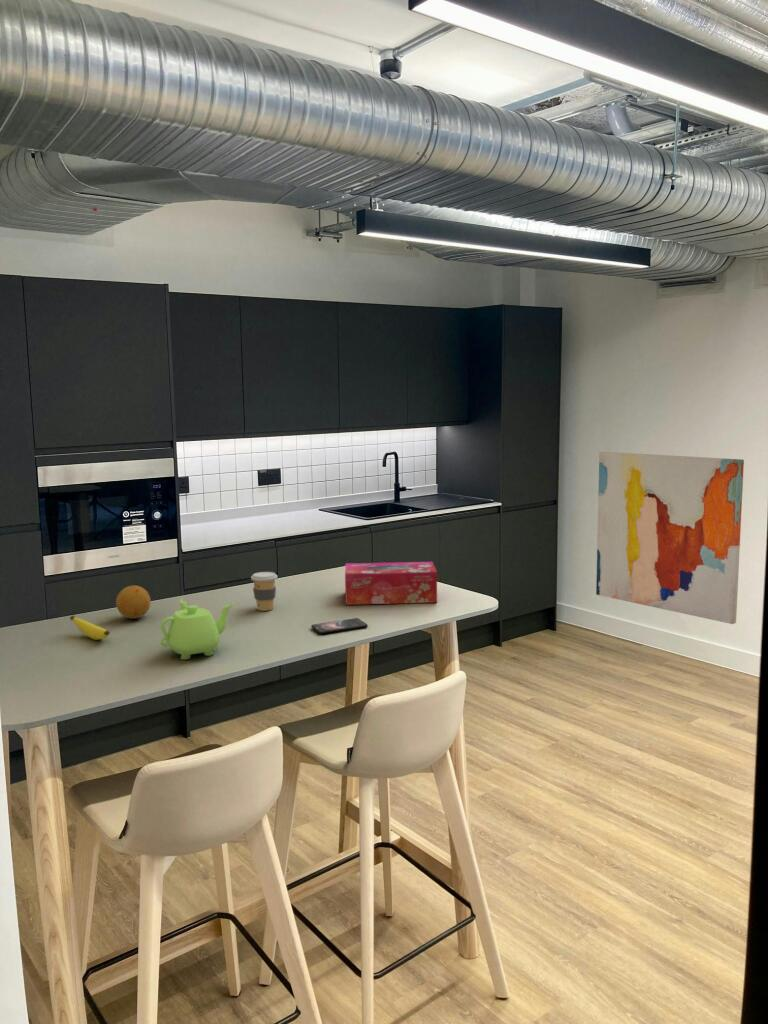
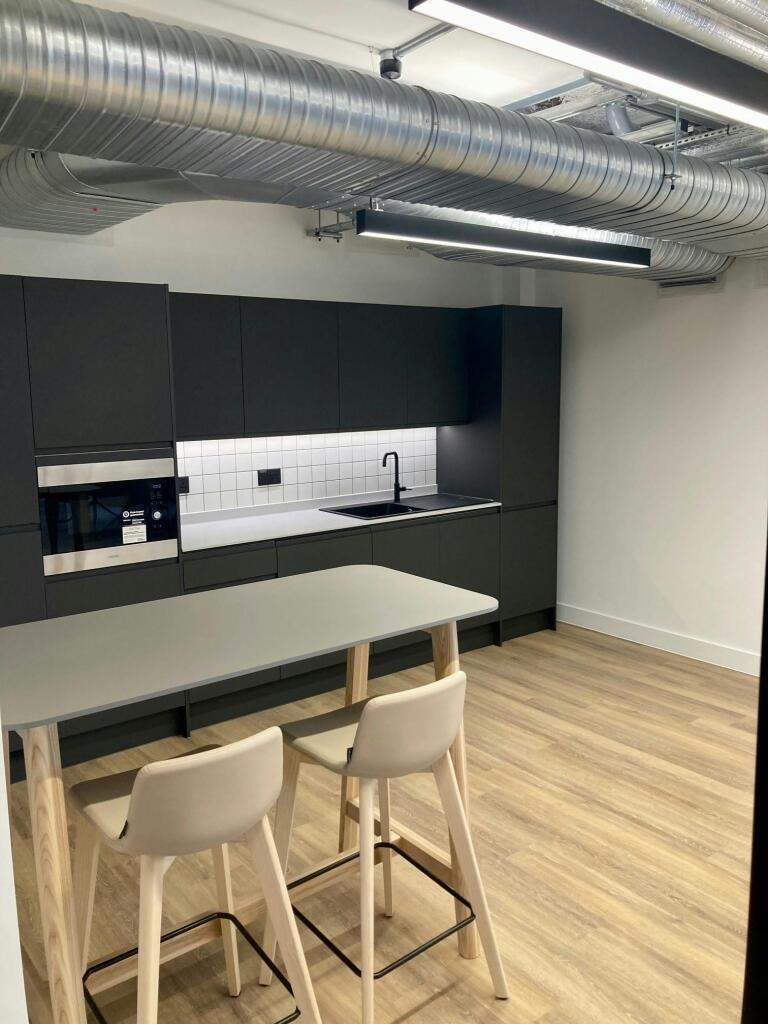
- tissue box (390, 582)
- teapot (196, 626)
- coffee cup (264, 591)
- banana (93, 628)
- fruit (133, 602)
- smartphone (339, 625)
- wall art (663, 532)
